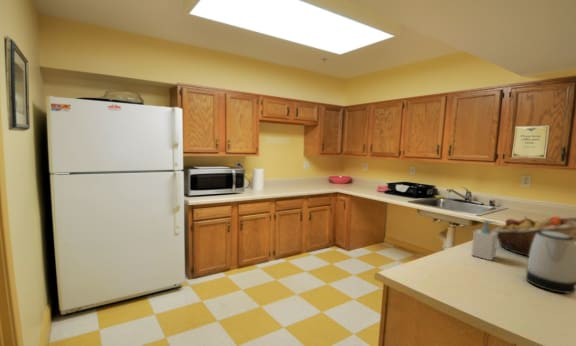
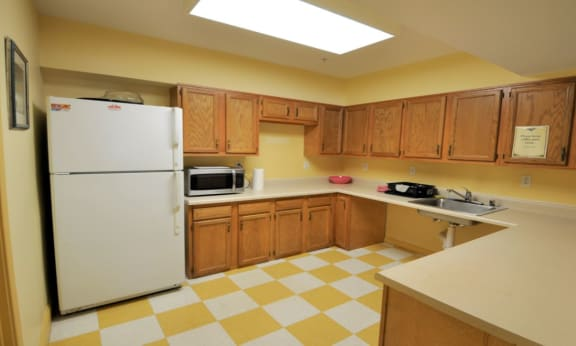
- kettle (551, 257)
- fruit basket (538, 231)
- soap bottle (485, 238)
